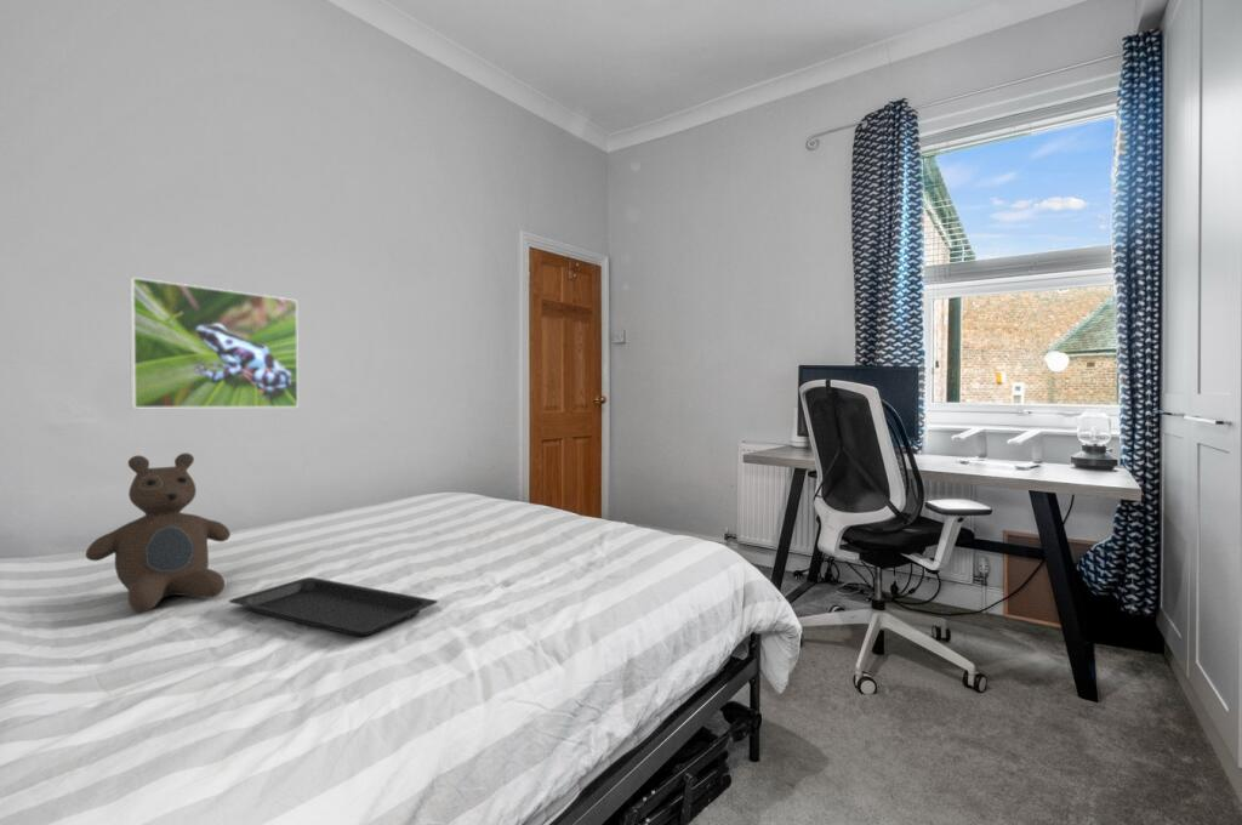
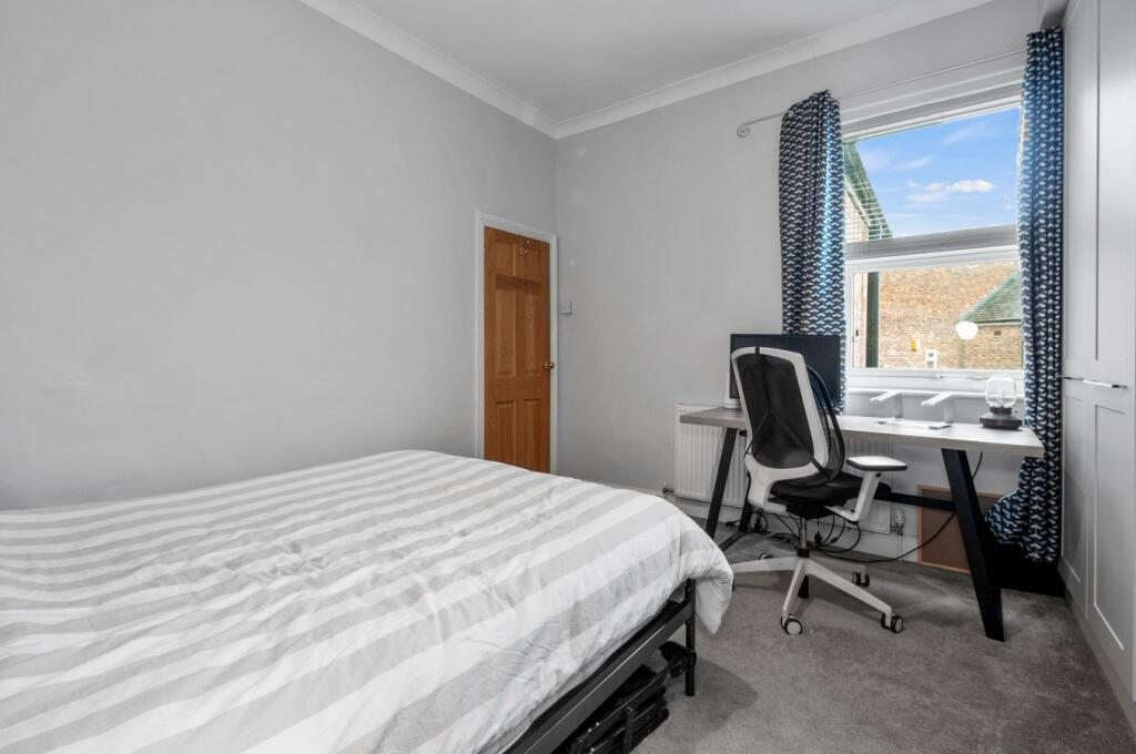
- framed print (221, 348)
- teddy bear (167, 527)
- serving tray (332, 605)
